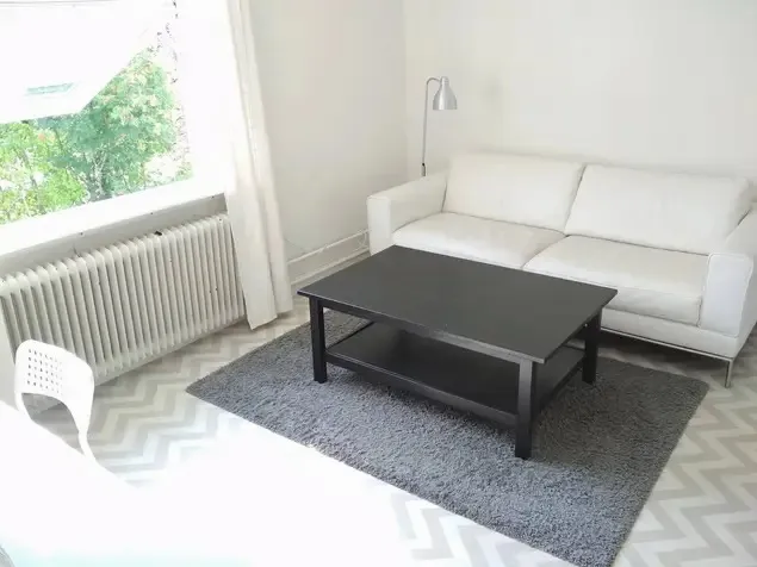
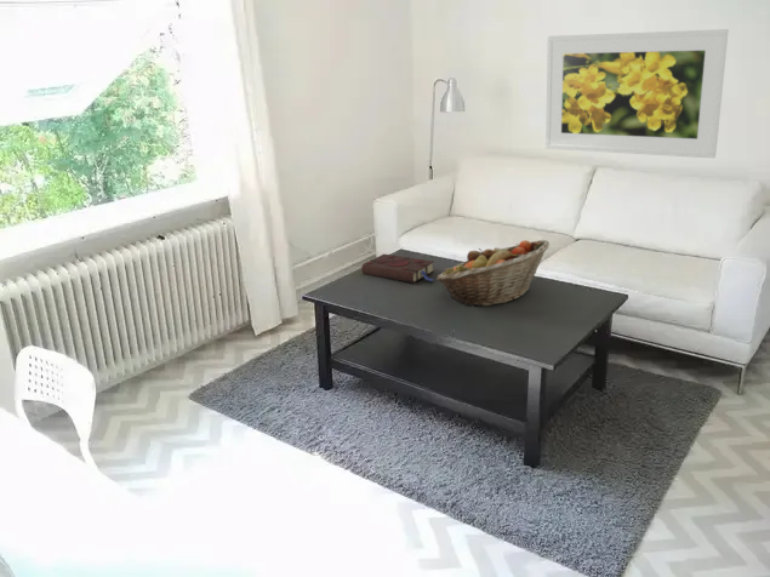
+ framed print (628, 95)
+ book (403, 268)
+ fruit basket (494, 268)
